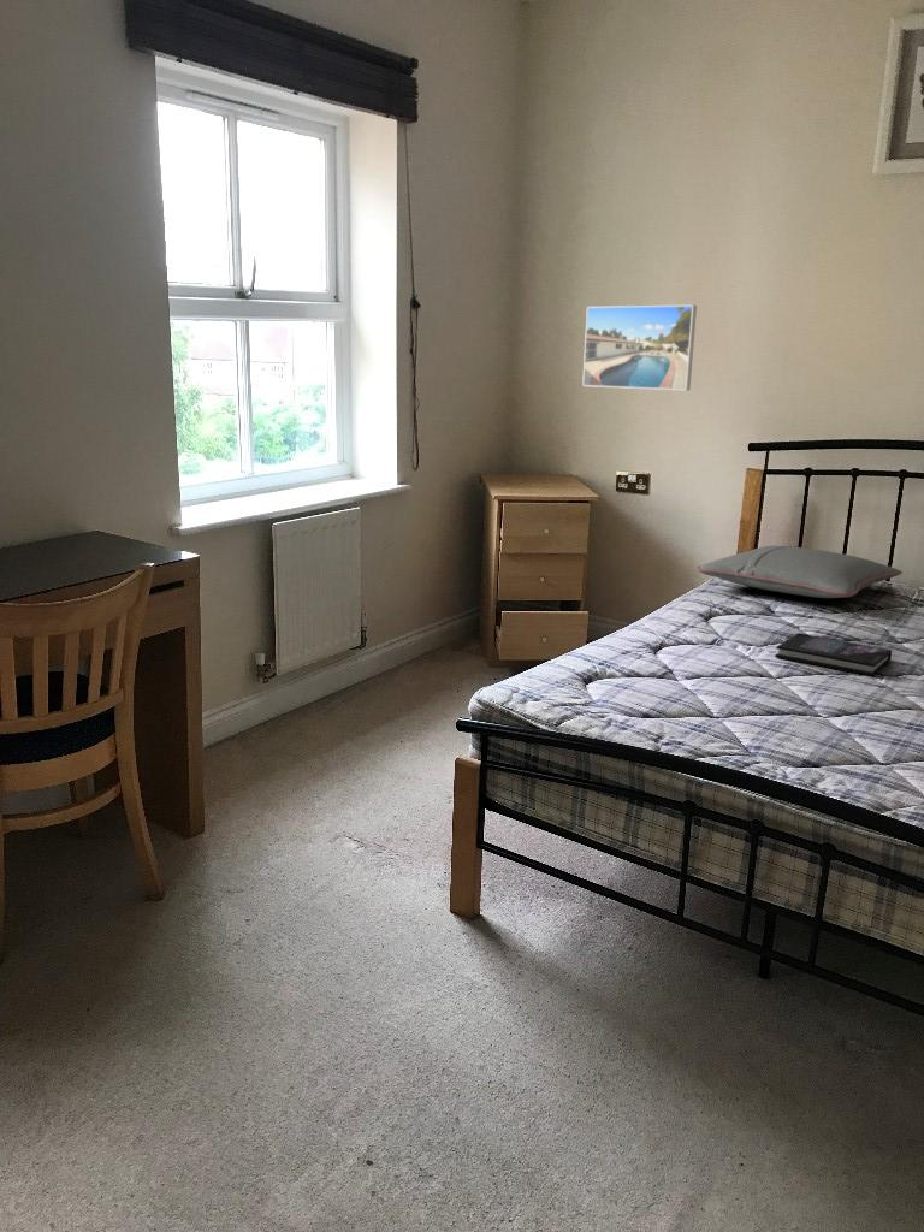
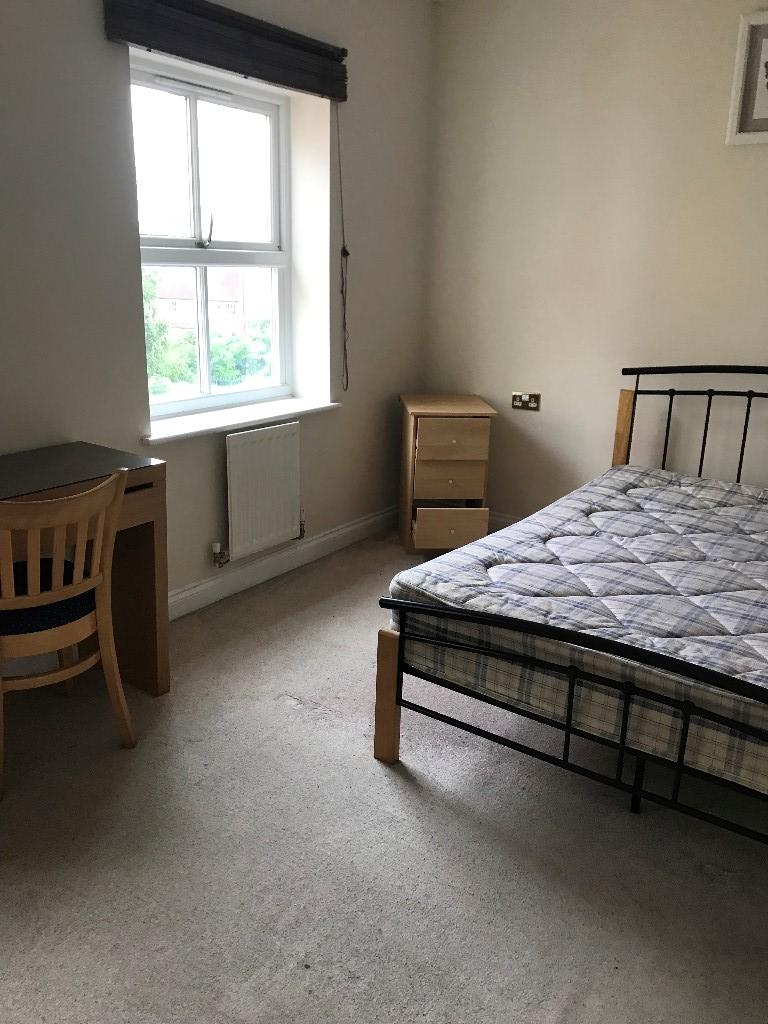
- book (833, 653)
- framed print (636, 346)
- pillow (799, 570)
